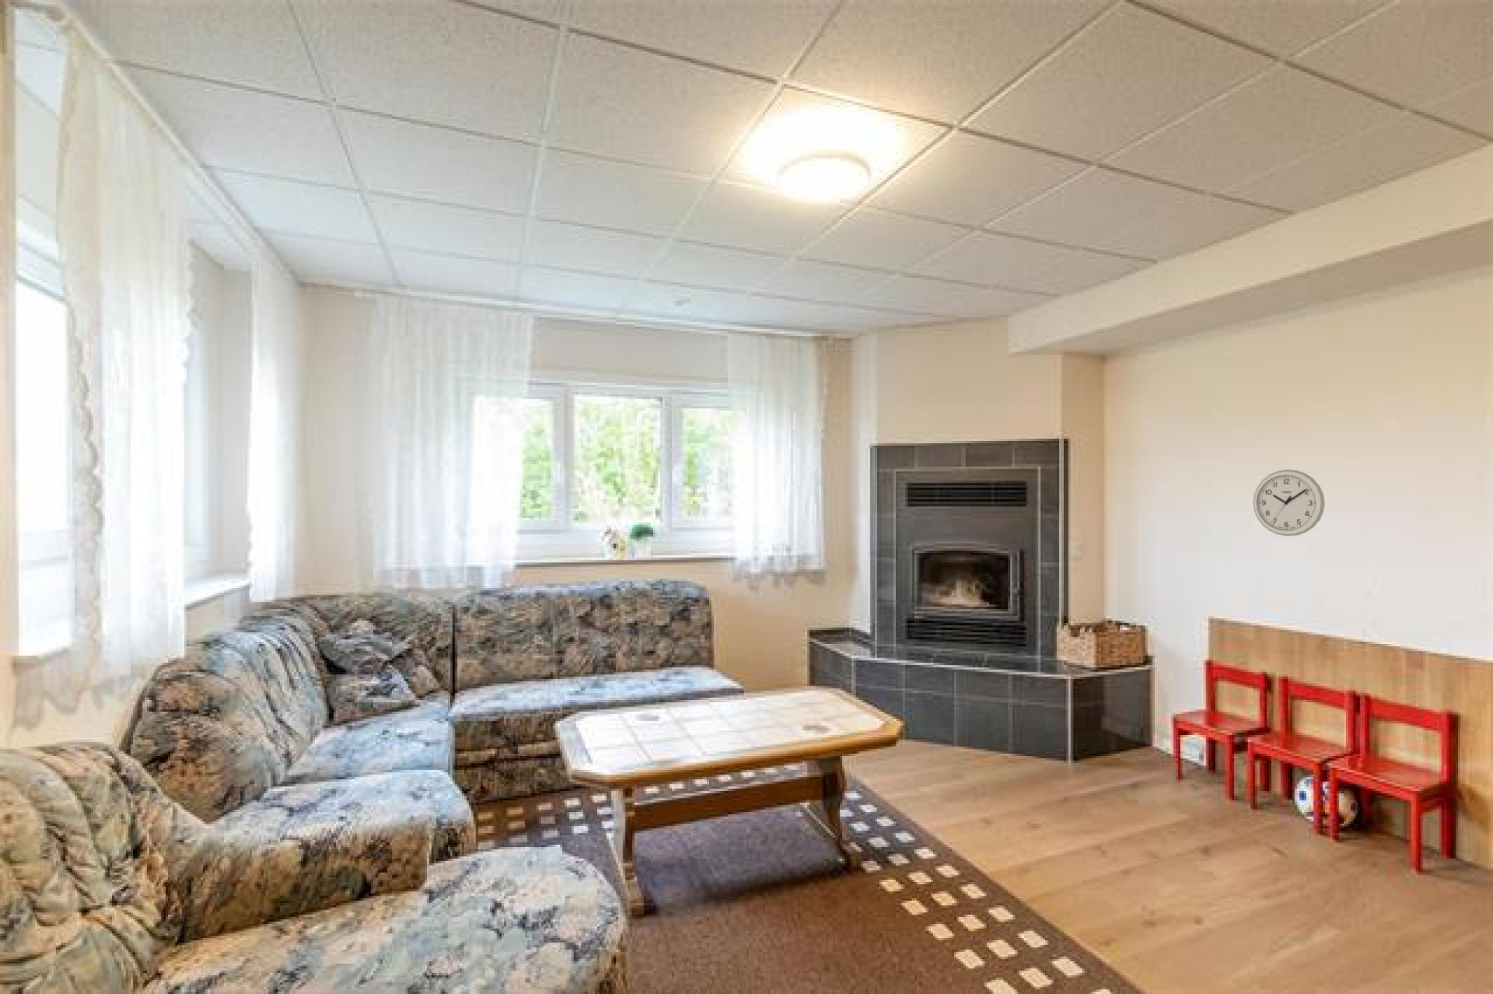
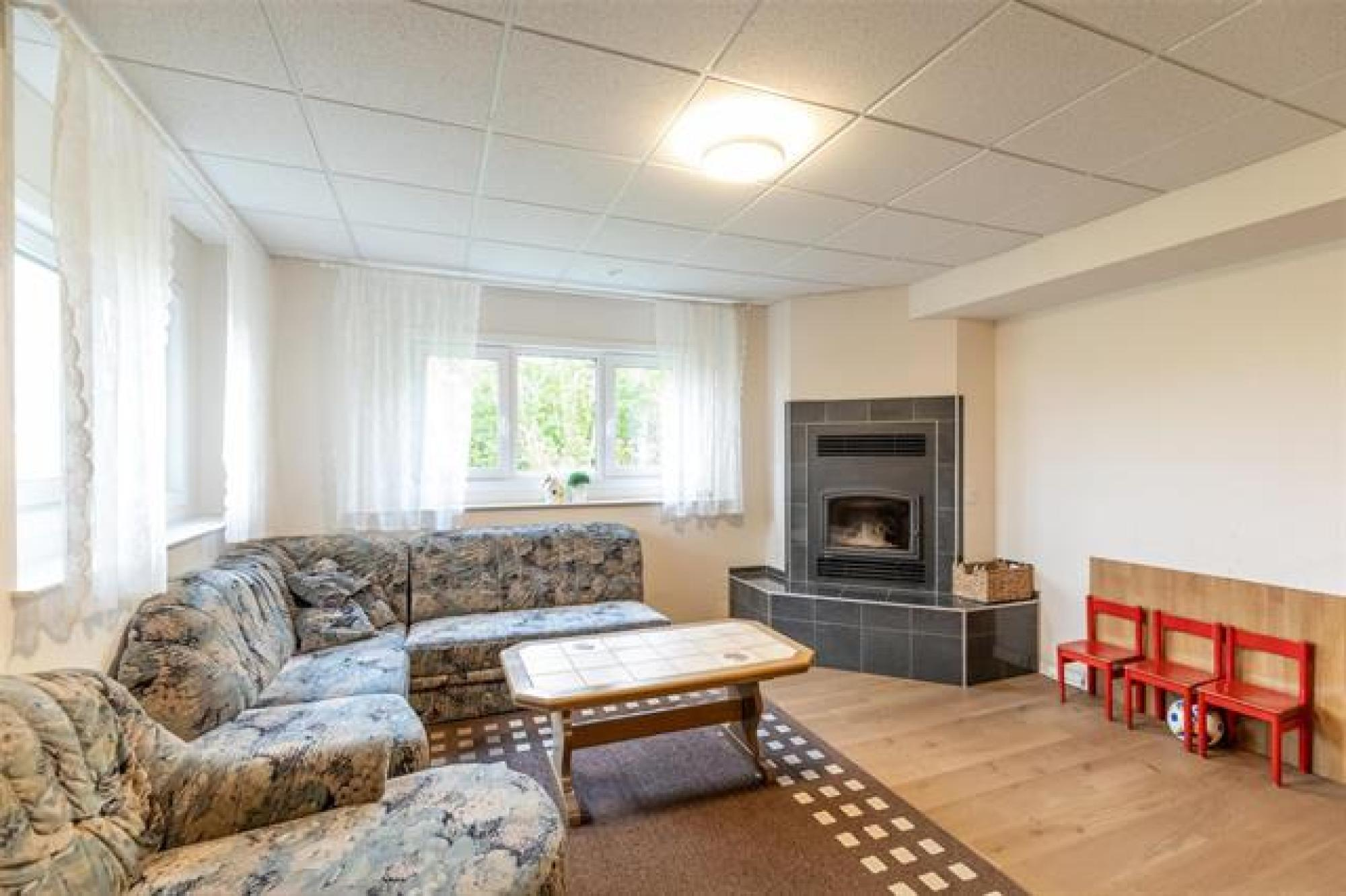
- wall clock (1287, 503)
